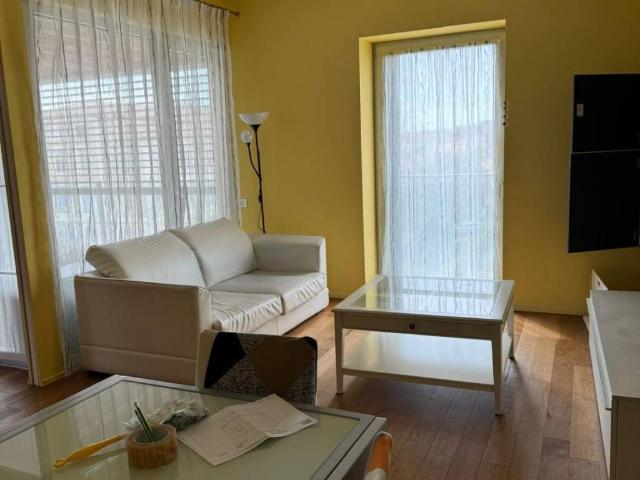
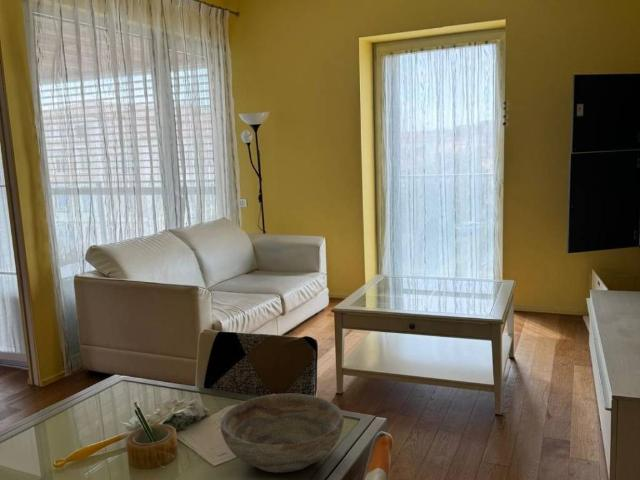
+ bowl (283, 435)
